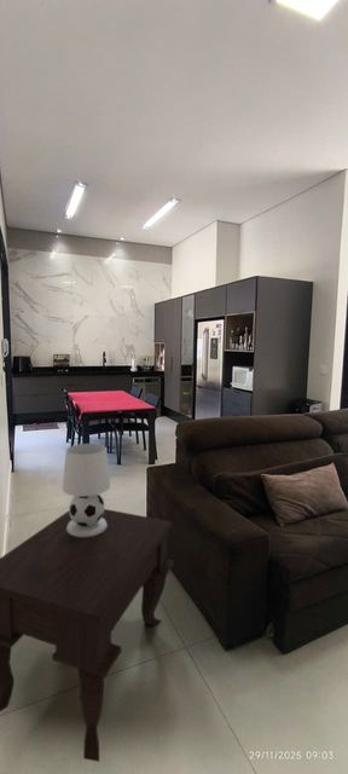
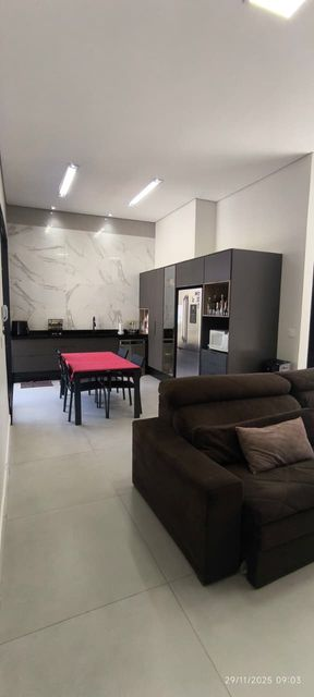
- table lamp (86, 490)
- side table (85, 602)
